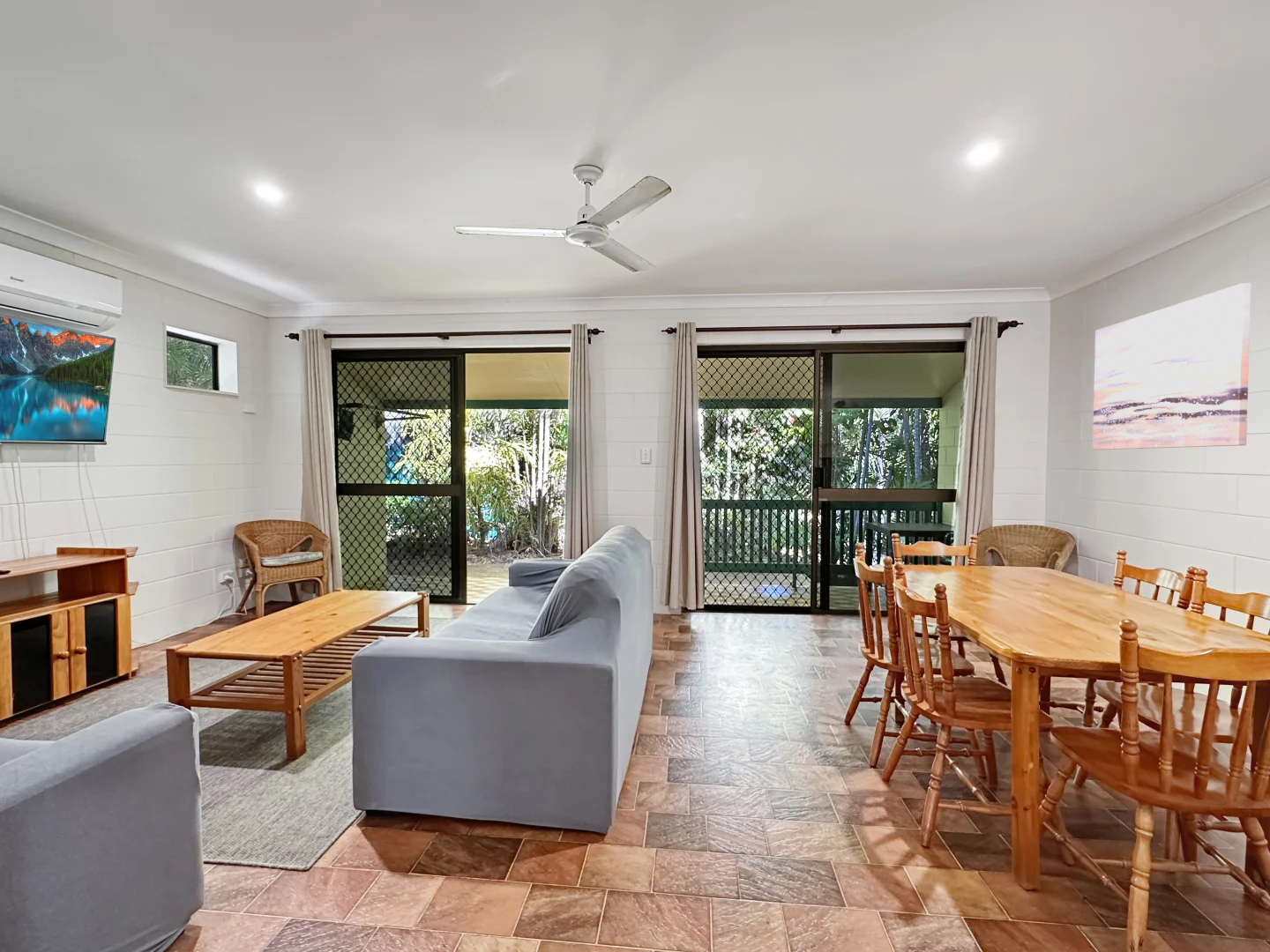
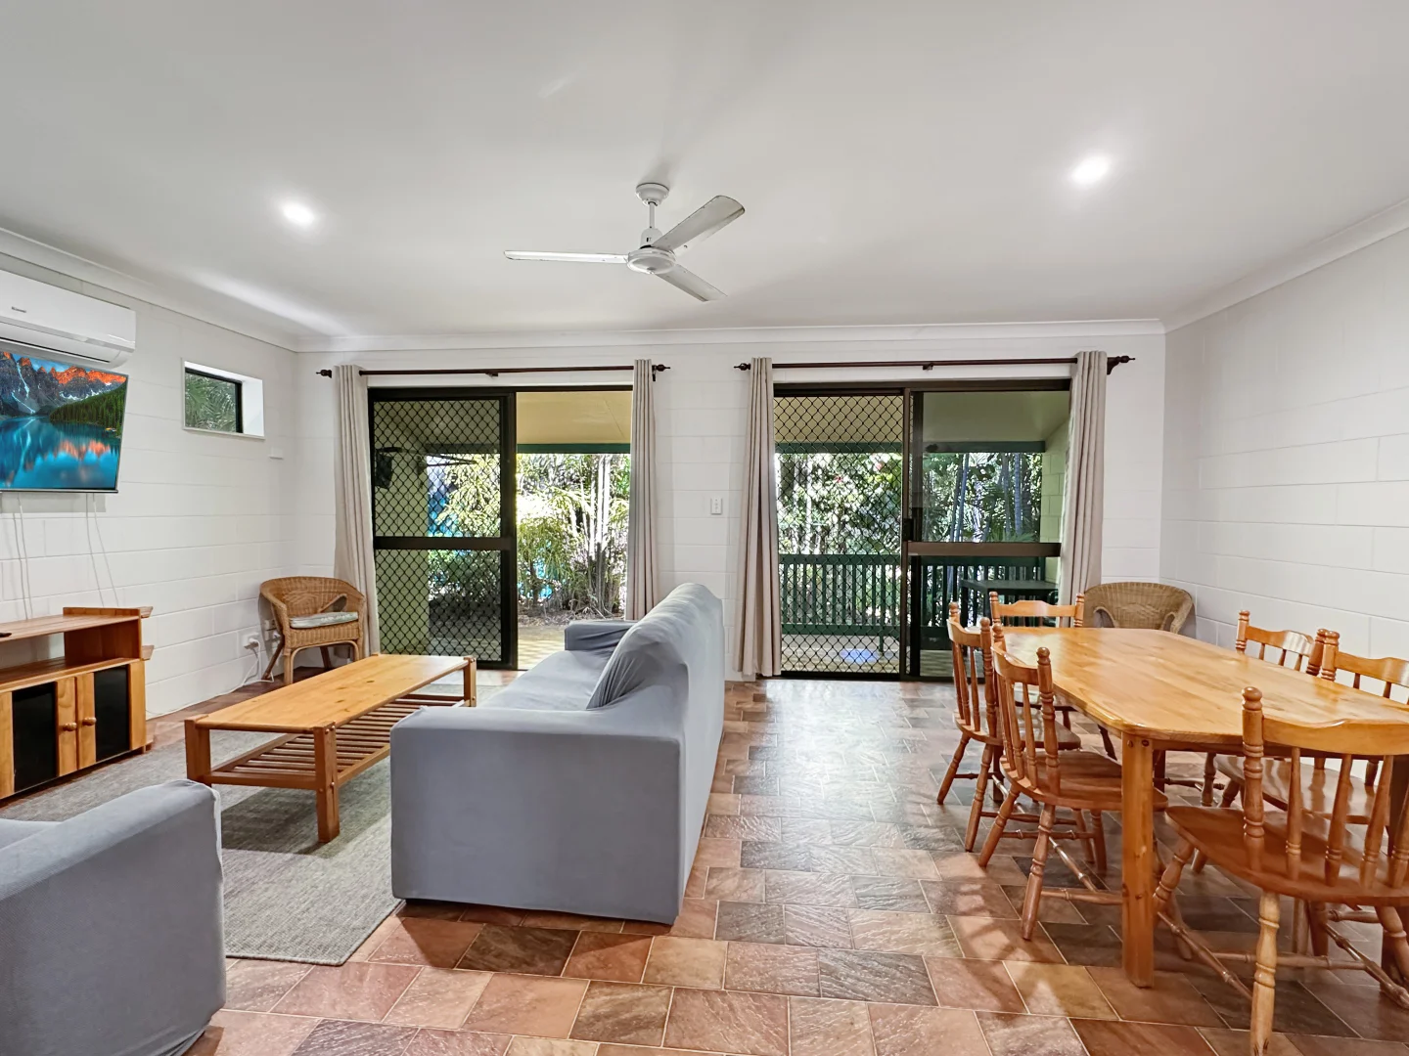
- wall art (1159, 379)
